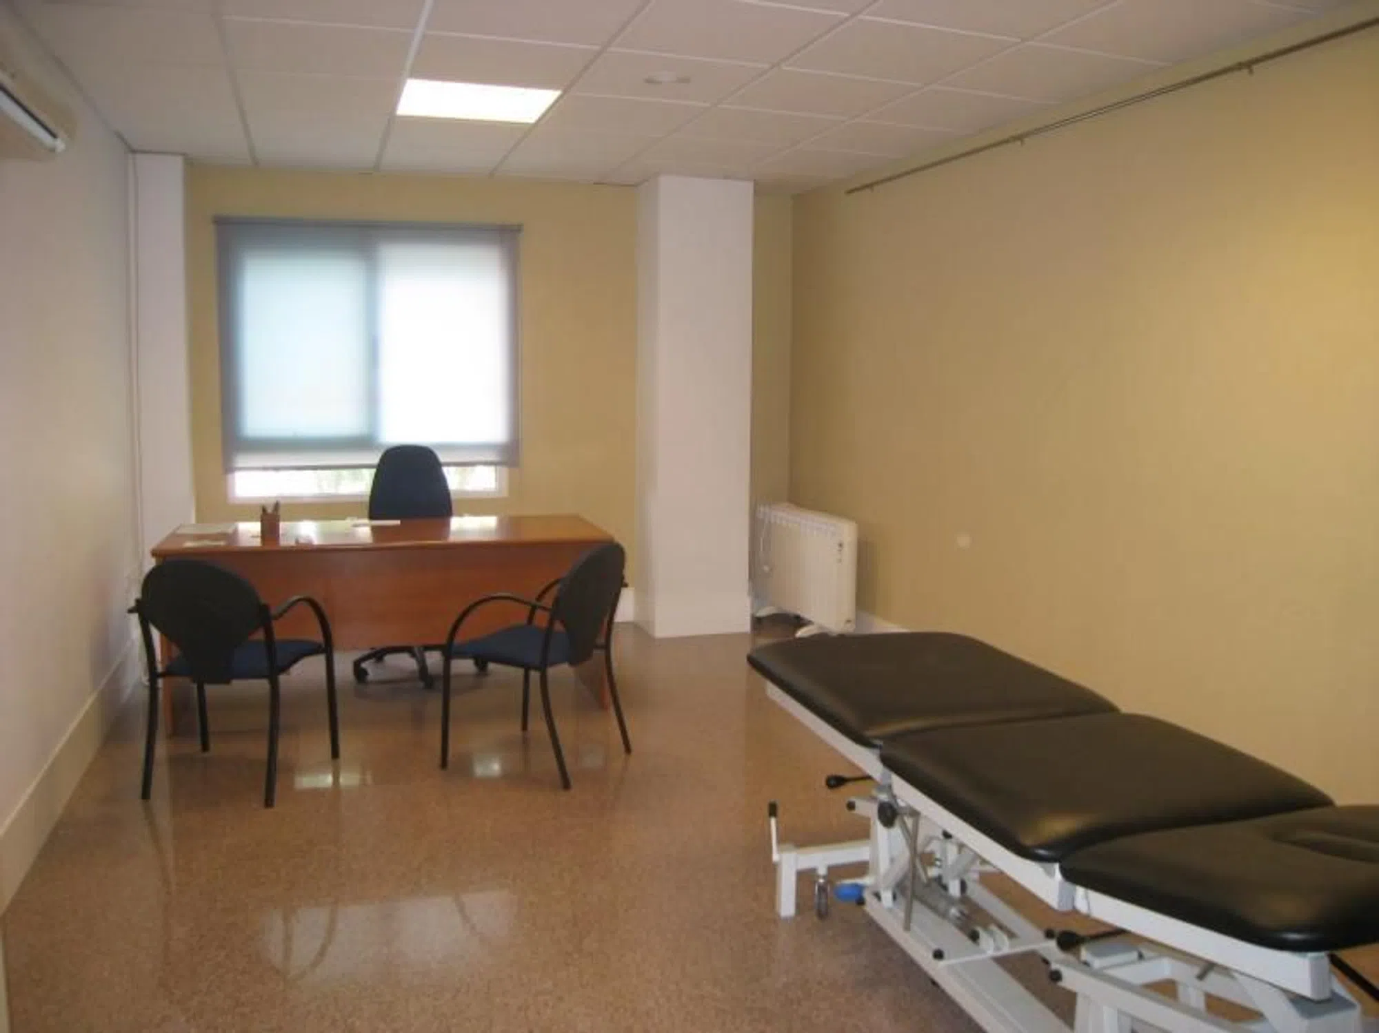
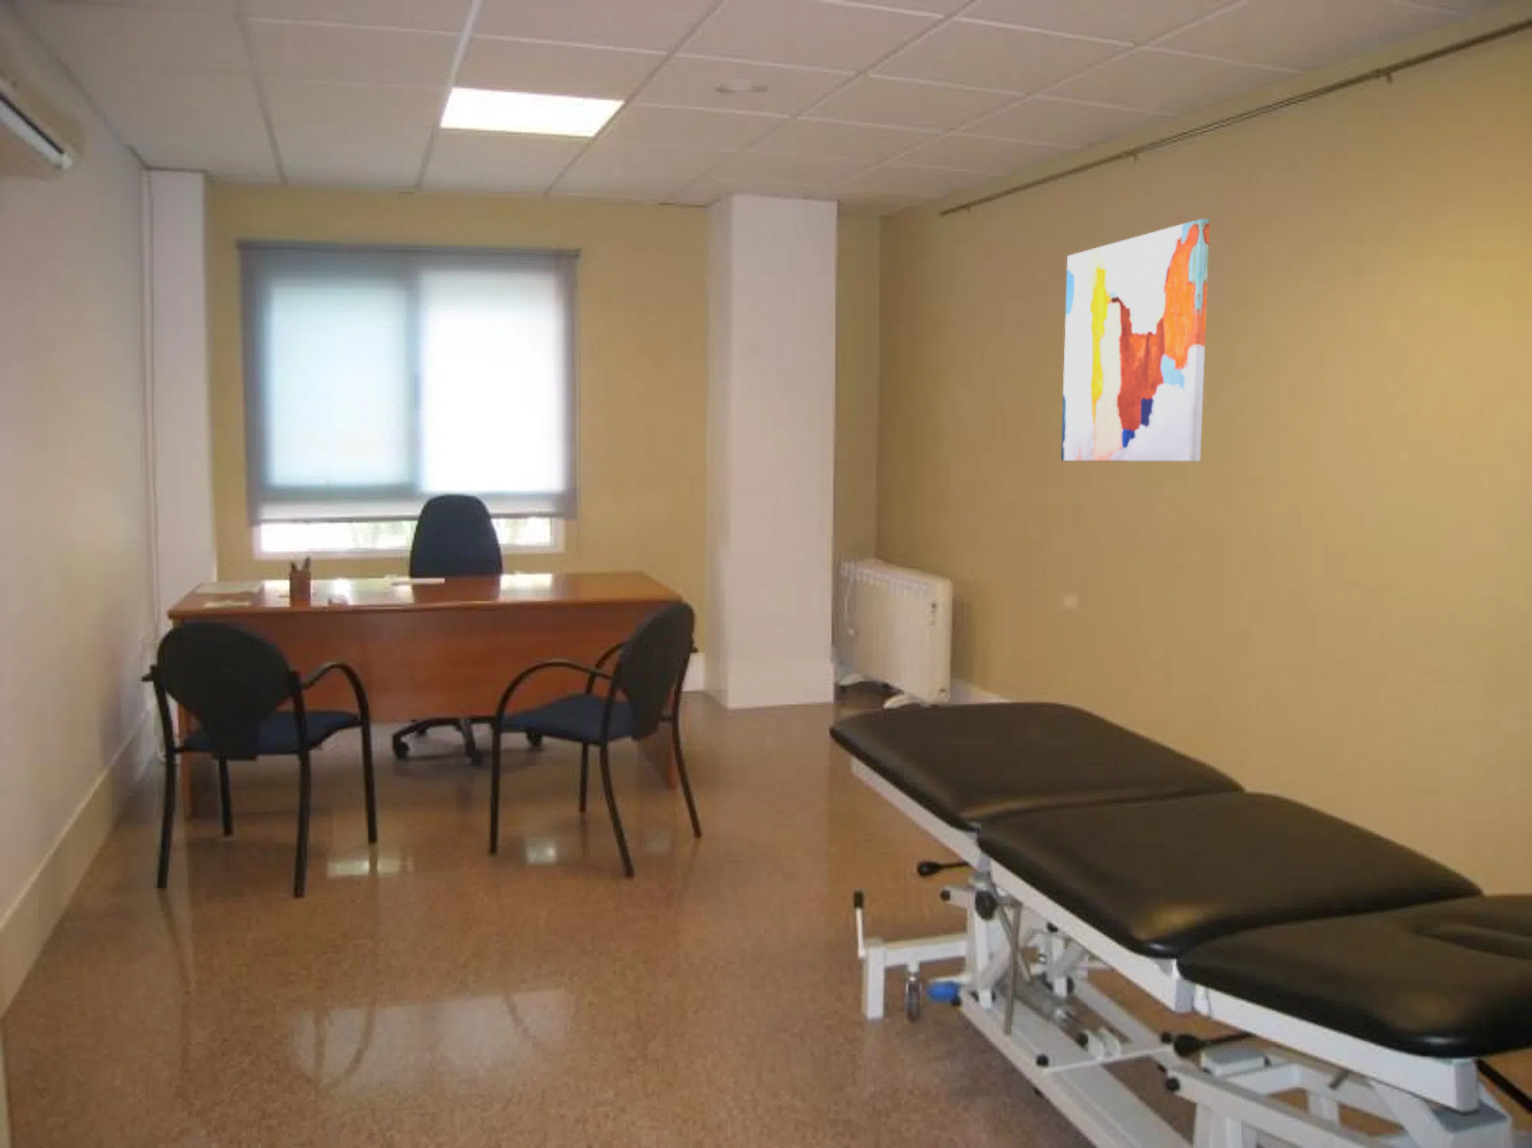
+ wall art (1128, 351)
